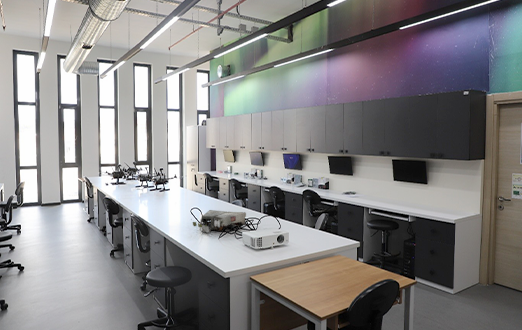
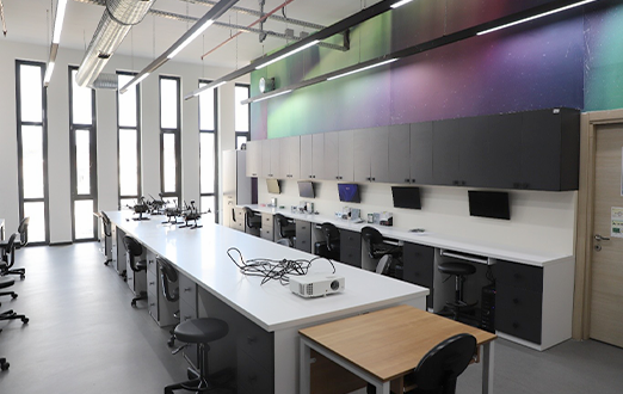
- toolbox (213, 219)
